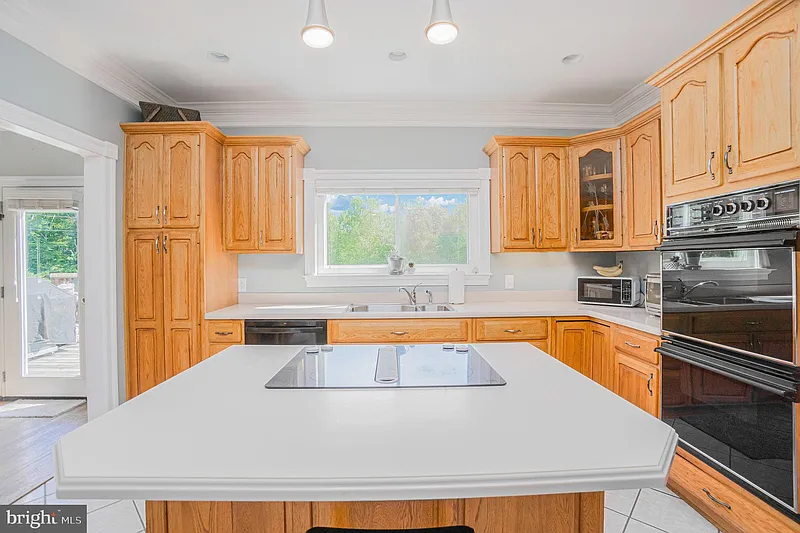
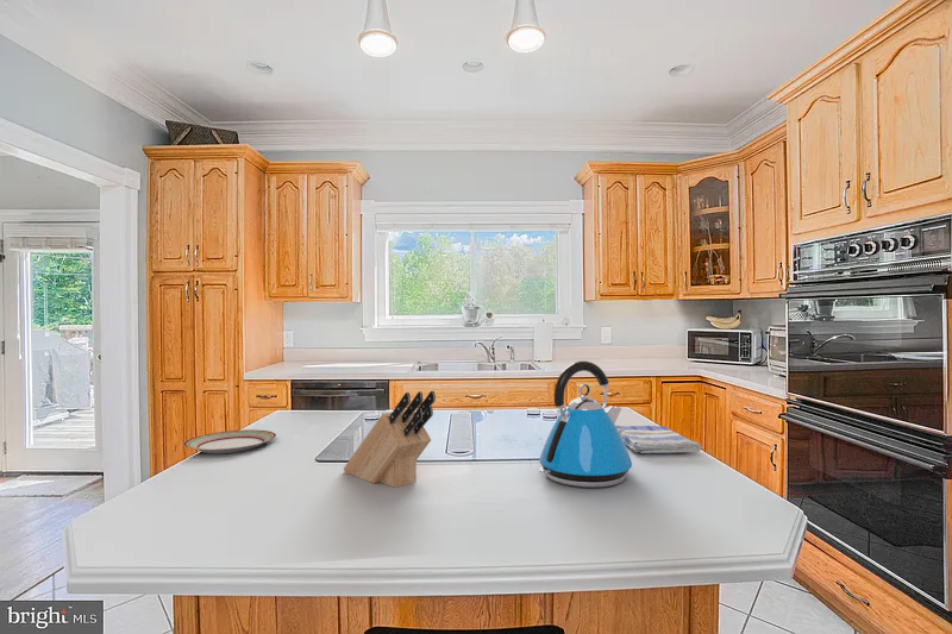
+ plate (231, 442)
+ dish towel (652, 437)
+ kettle (582, 418)
+ knife block (390, 433)
